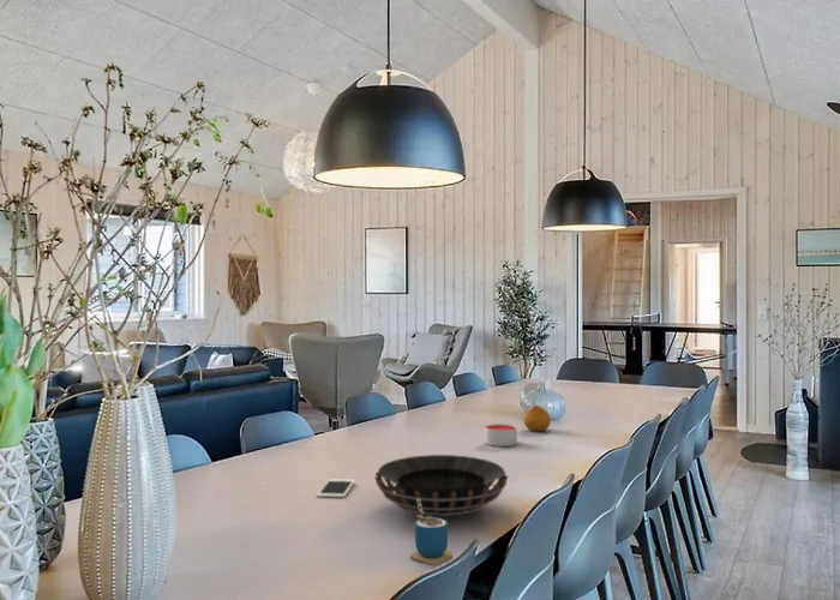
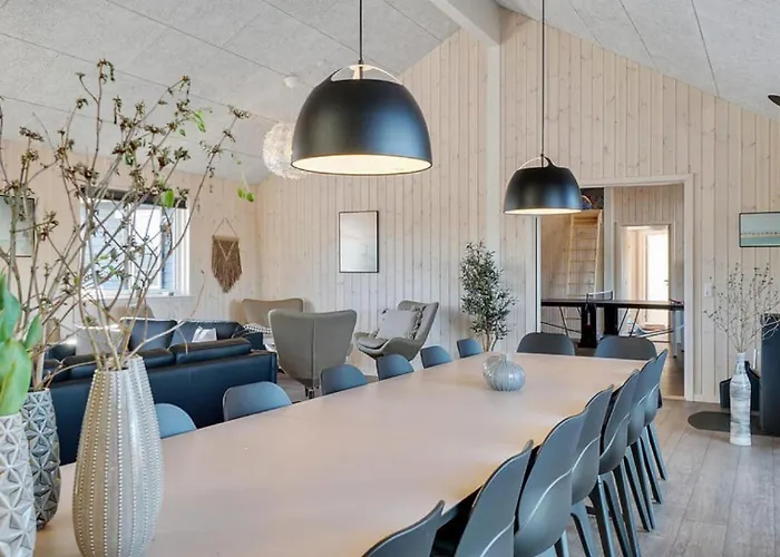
- fruit (536, 418)
- cell phone (336, 487)
- cup (431, 527)
- decorative bowl (440, 488)
- candle (500, 433)
